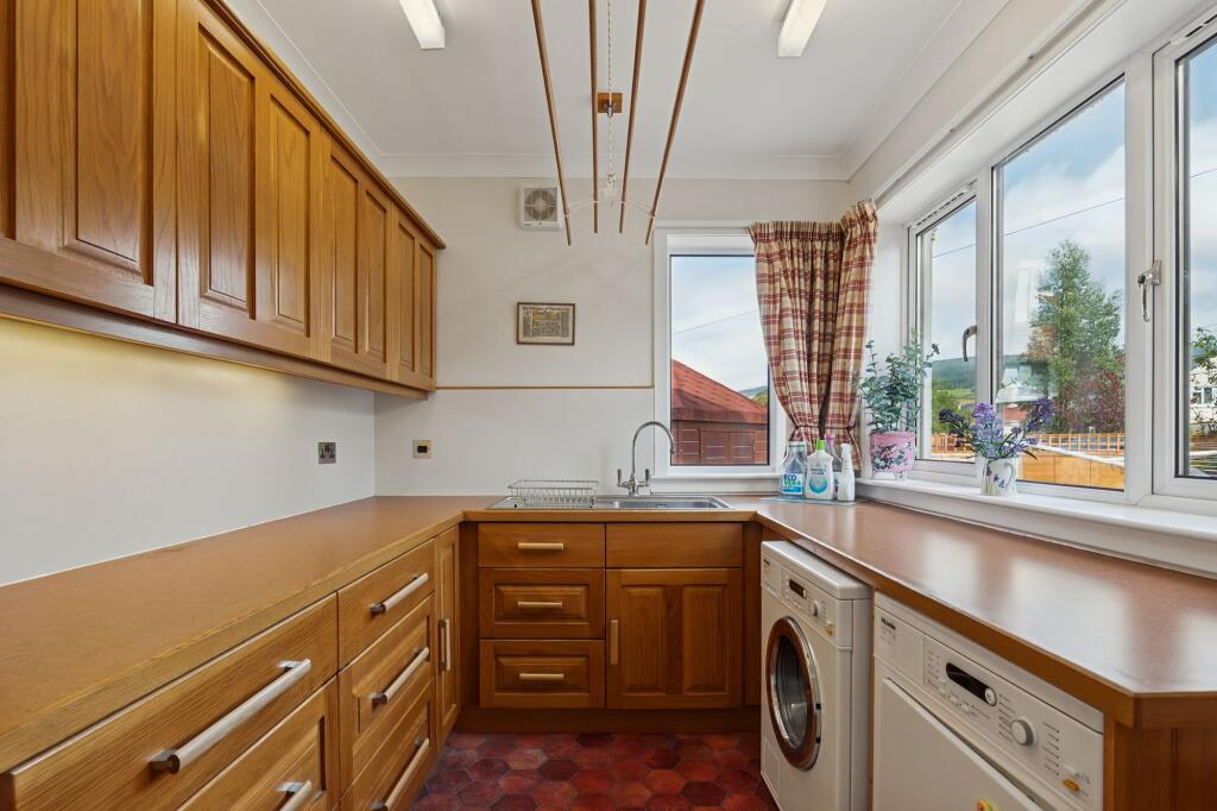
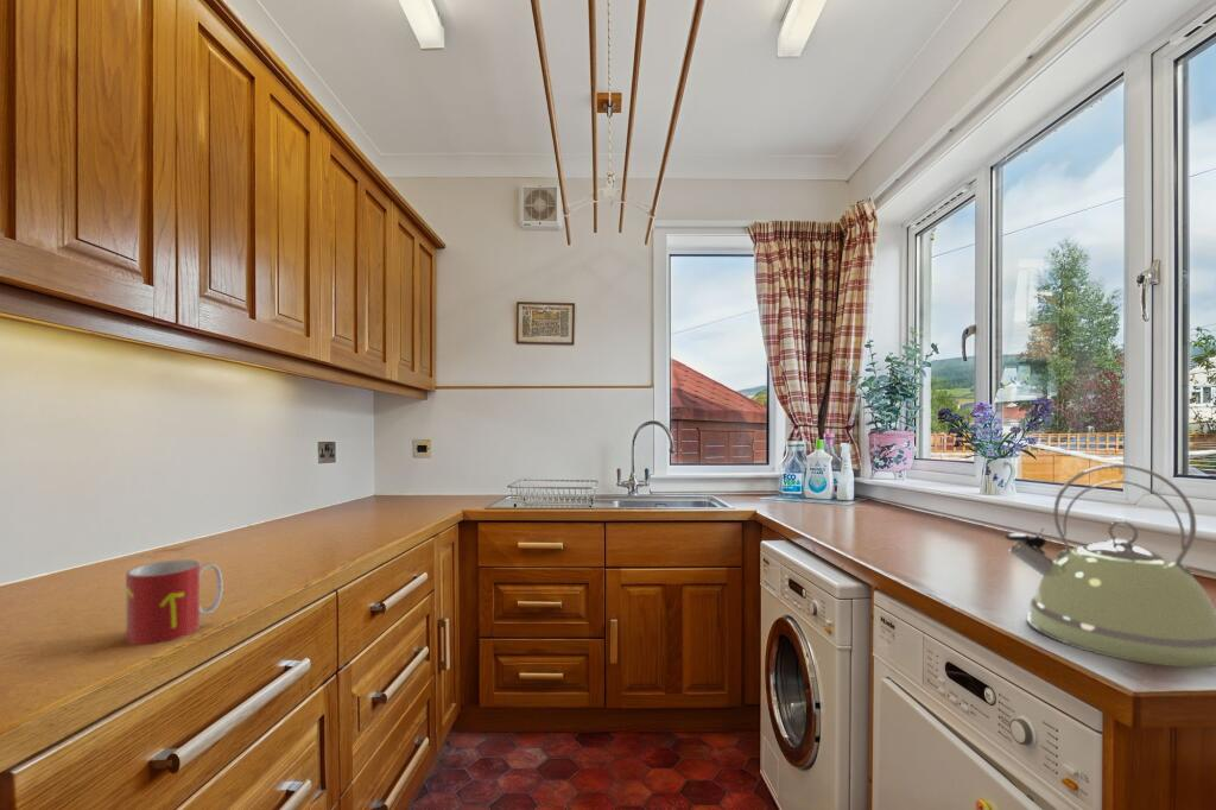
+ kettle (1107, 548)
+ mug (177, 596)
